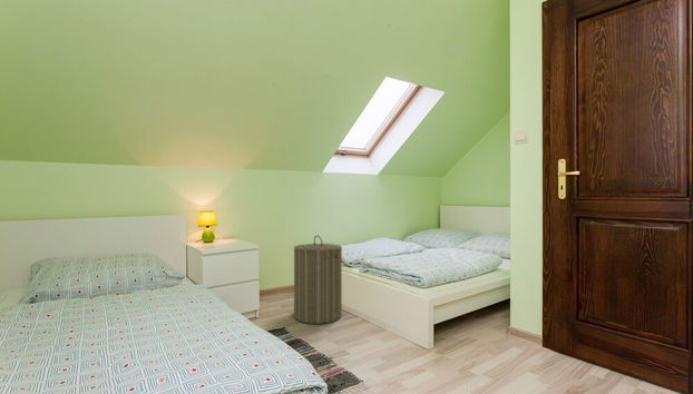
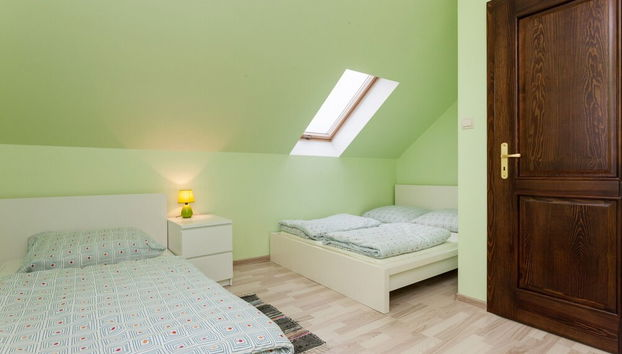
- laundry hamper (318, 275)
